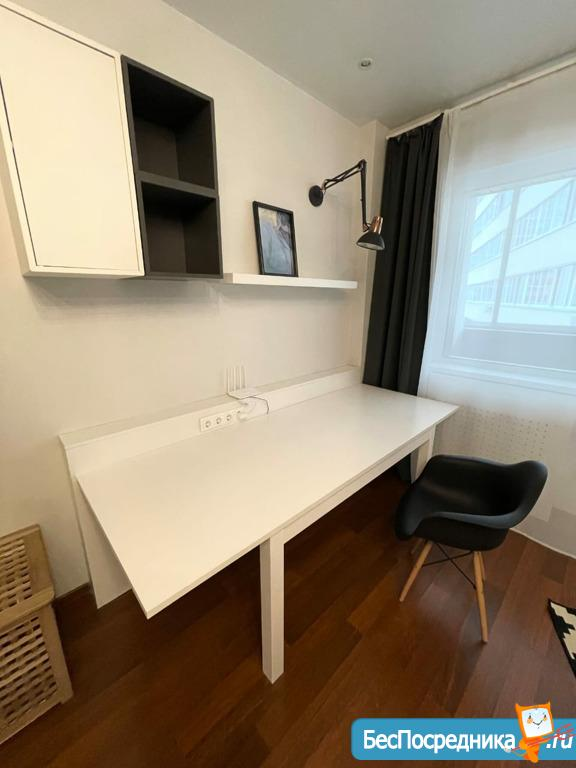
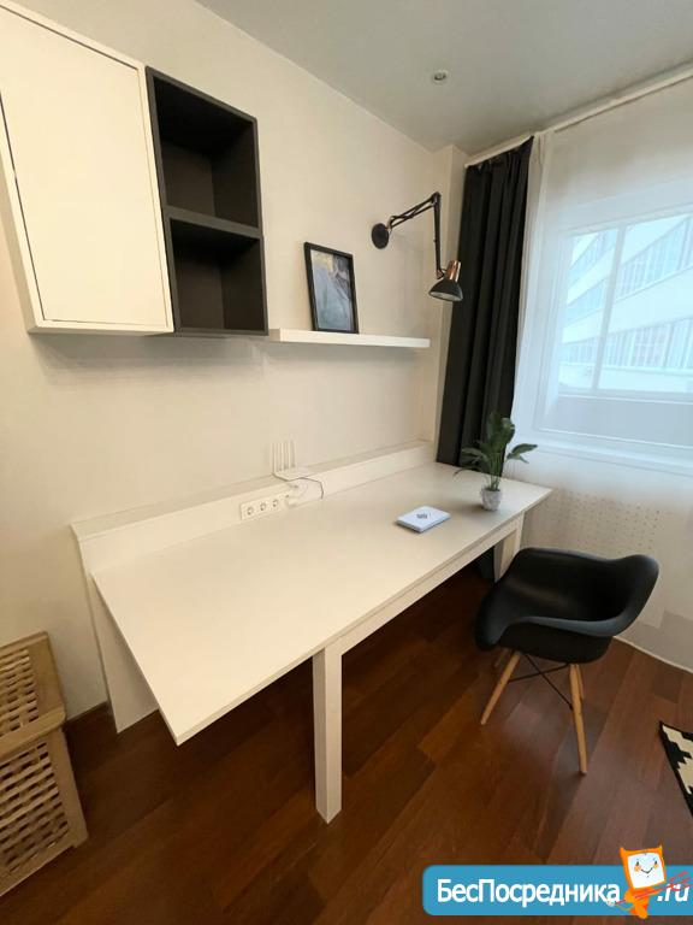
+ potted plant (496, 459)
+ notepad (422, 518)
